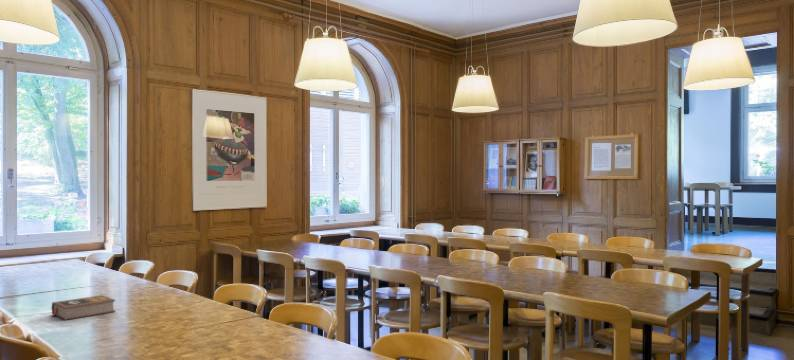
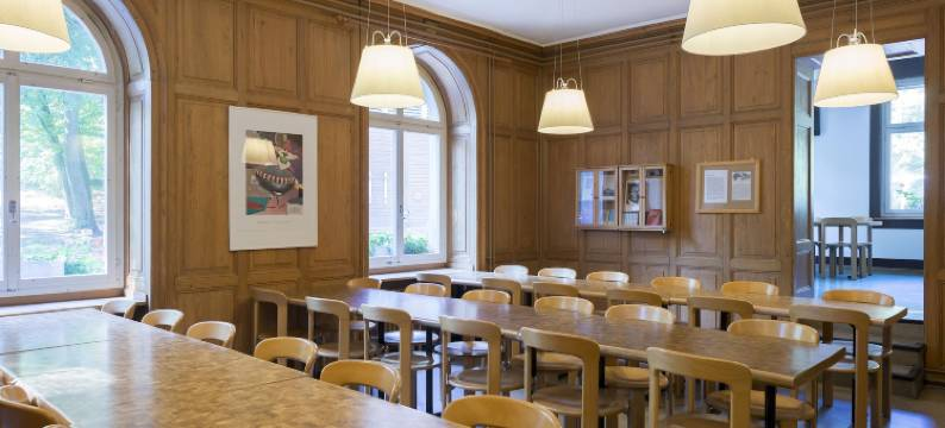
- book (81, 307)
